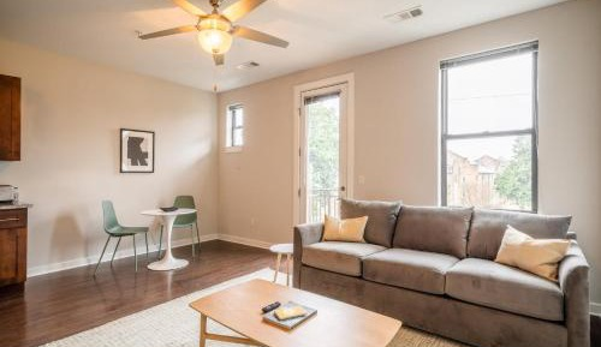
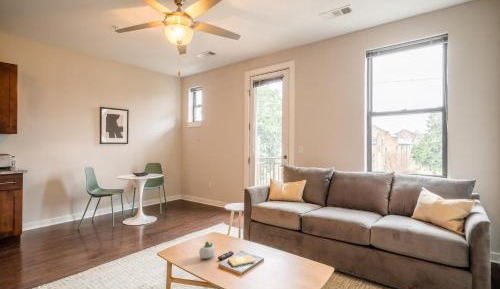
+ succulent planter (207, 249)
